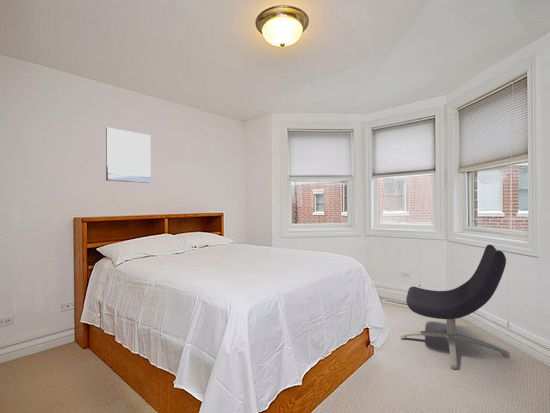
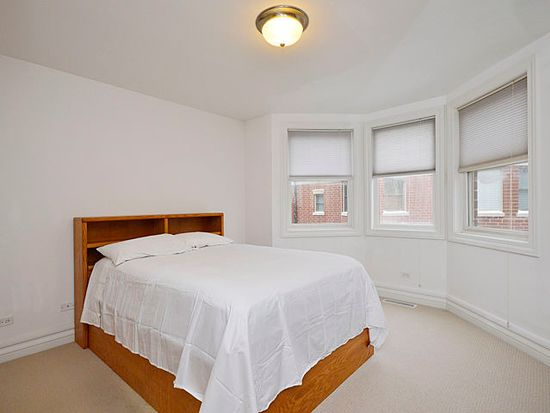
- wall art (129, 156)
- lounge chair (448, 295)
